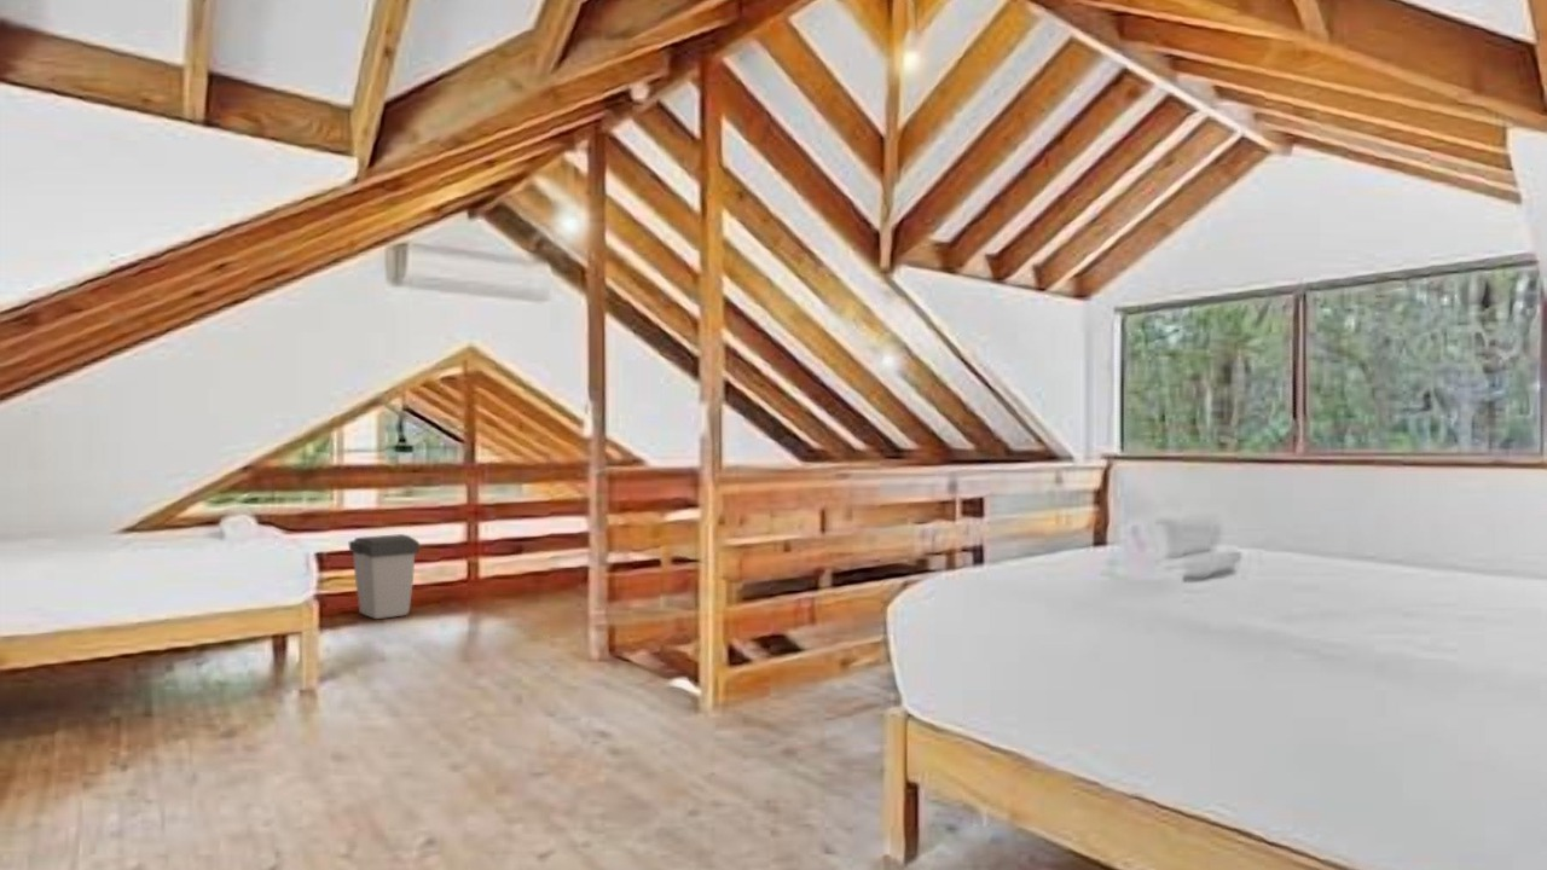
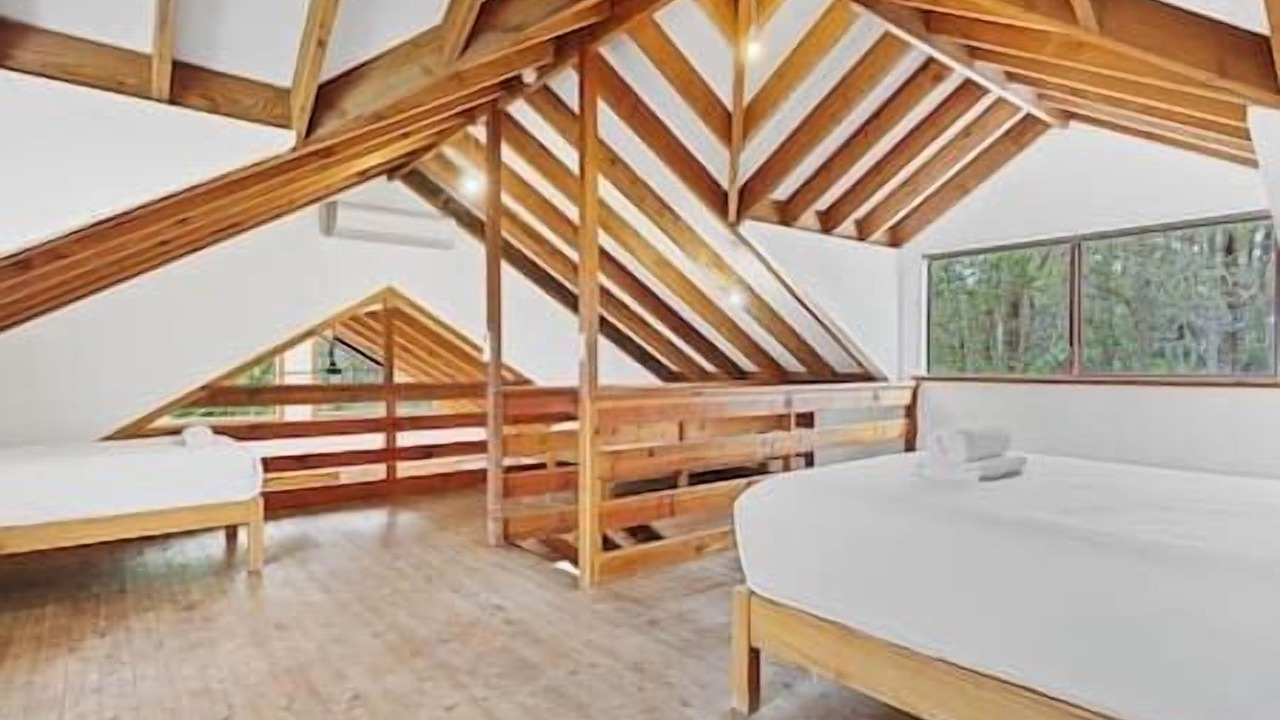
- trash can (382, 575)
